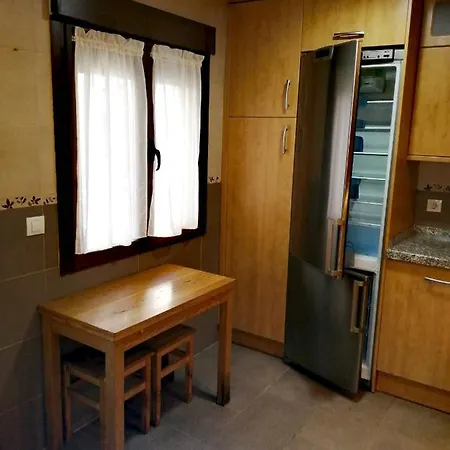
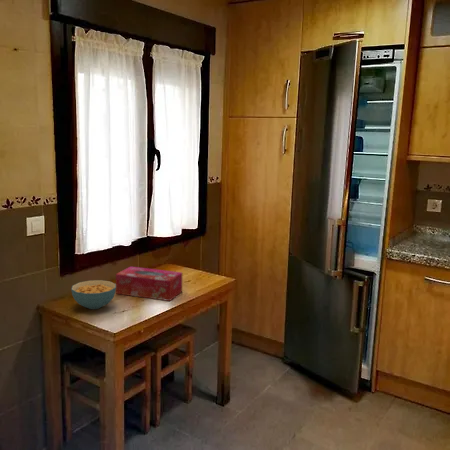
+ tissue box (149, 283)
+ cereal bowl (94, 296)
